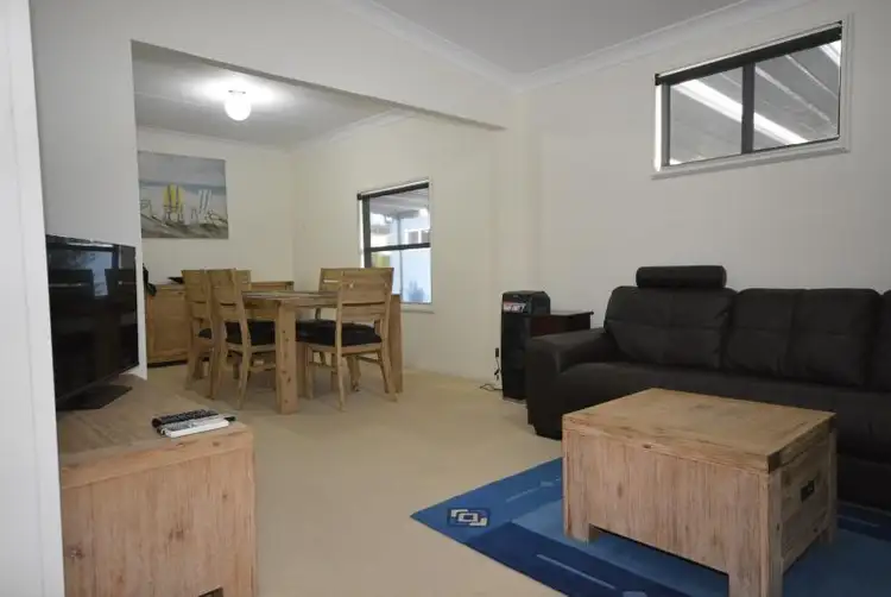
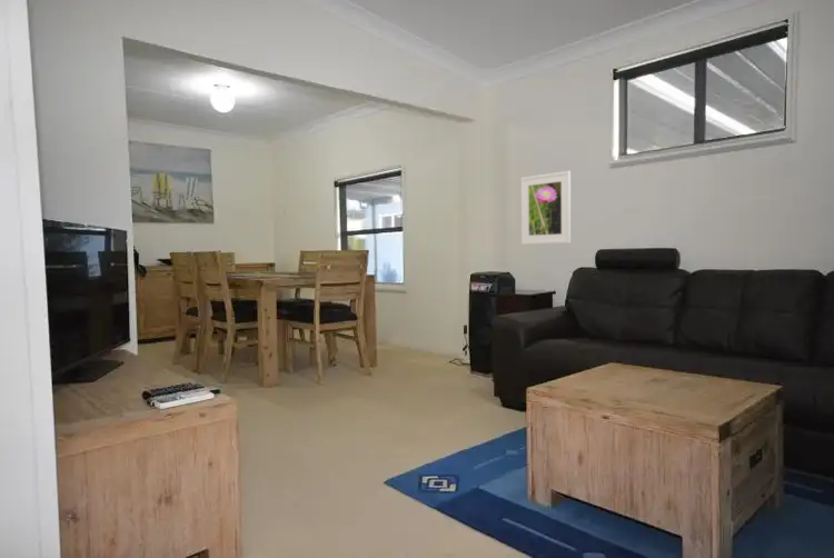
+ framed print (545, 209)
